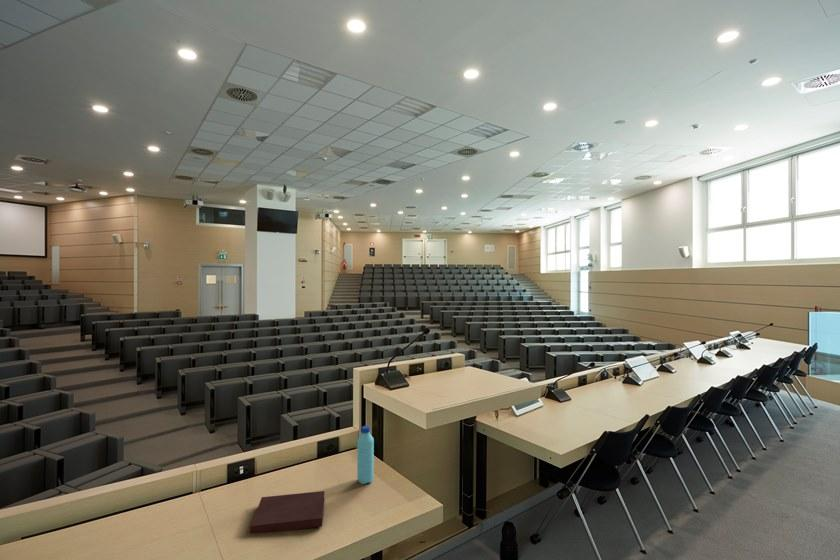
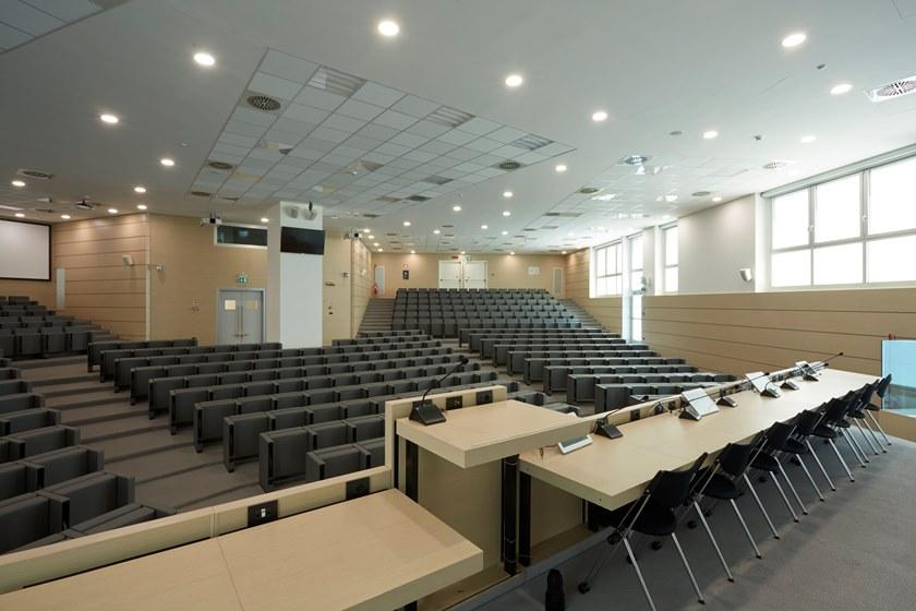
- notebook (290, 511)
- water bottle (365, 453)
